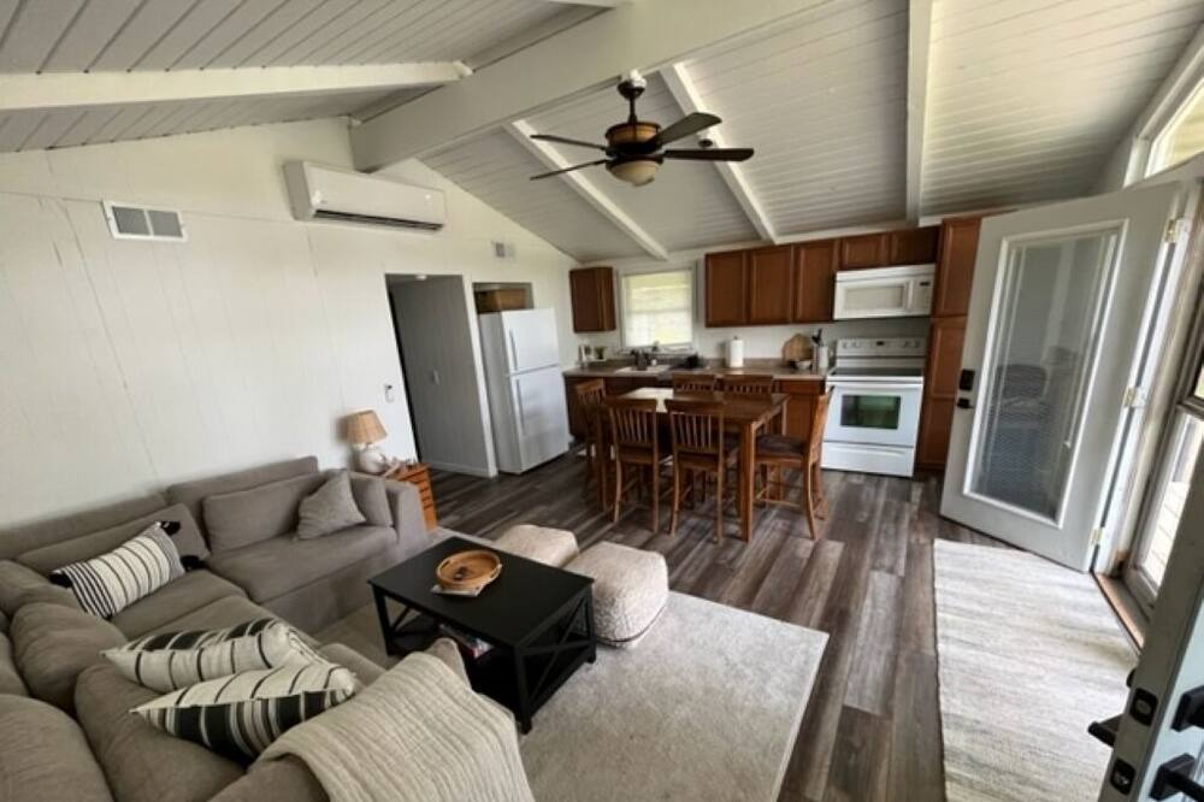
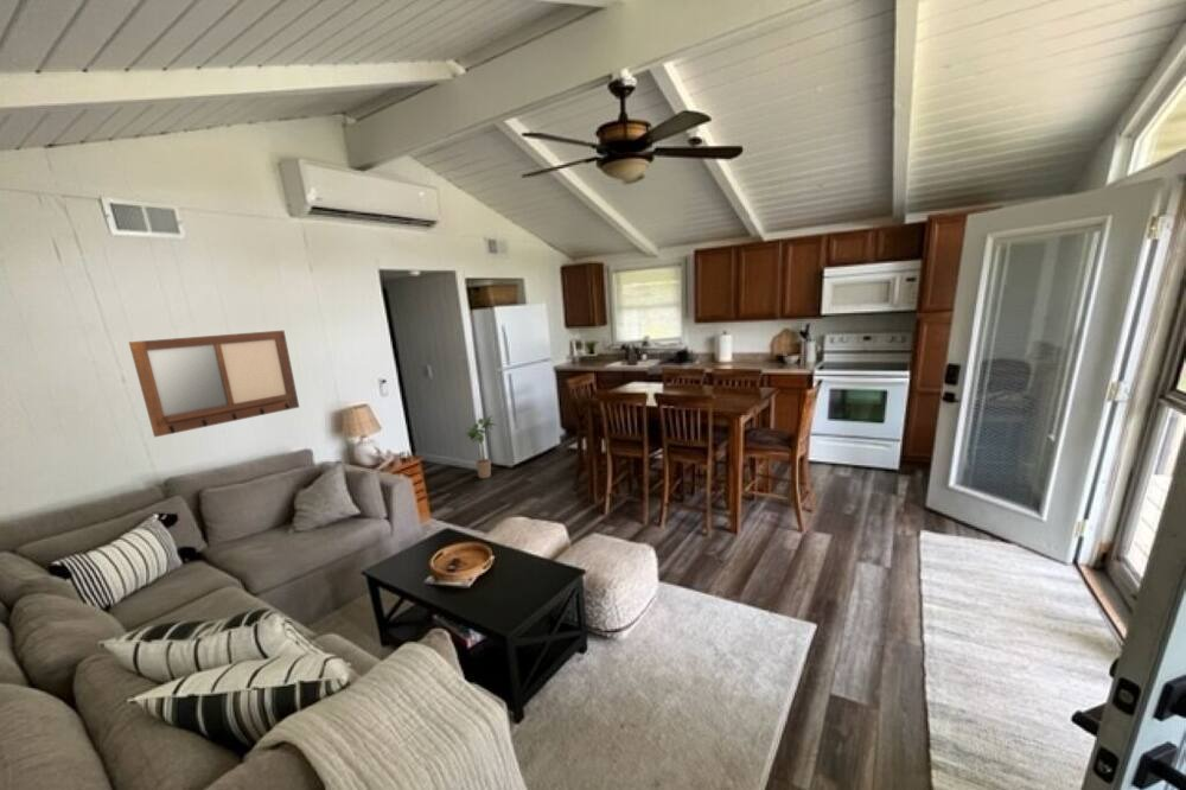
+ potted plant (479, 447)
+ writing board (227, 378)
